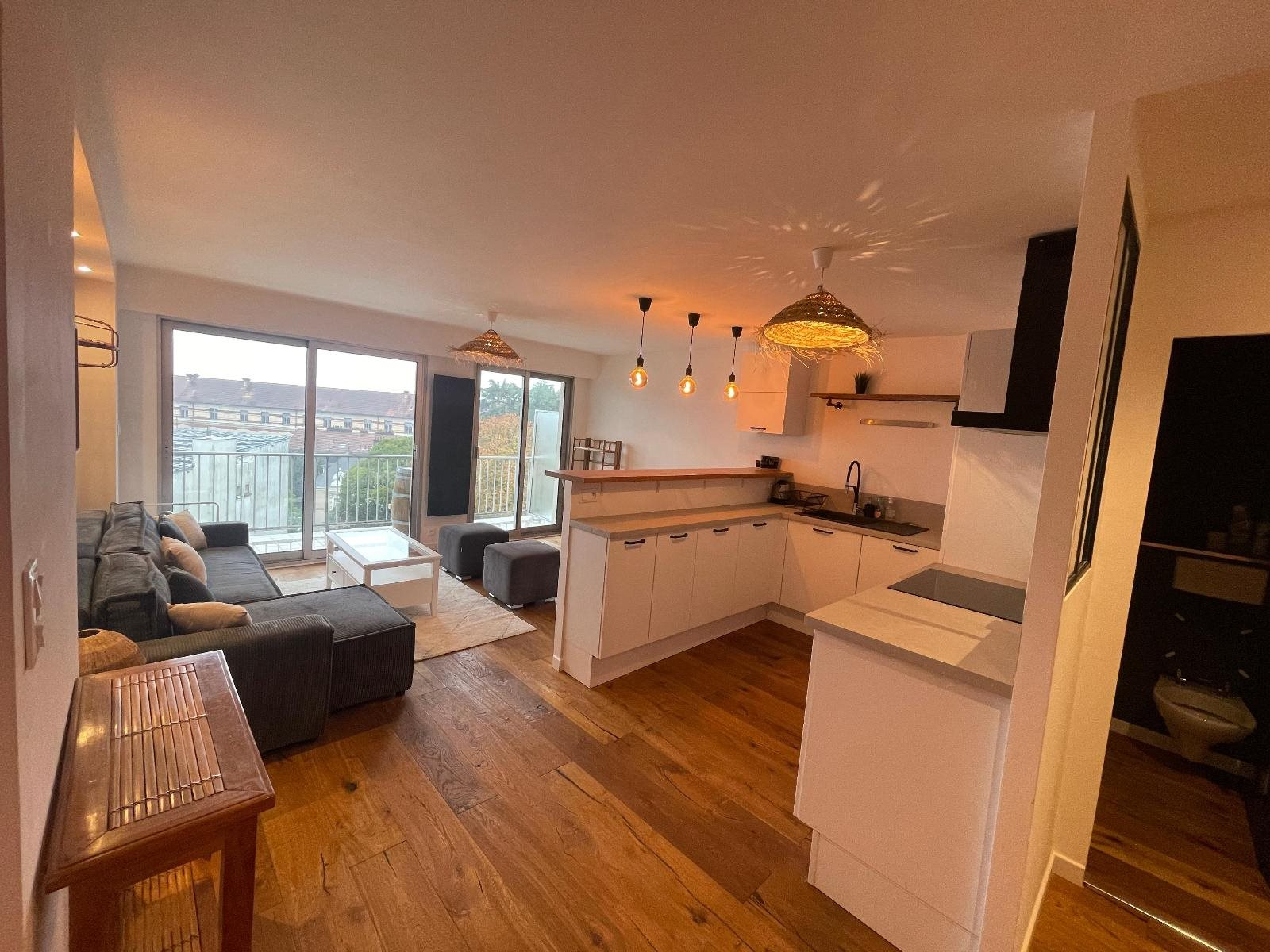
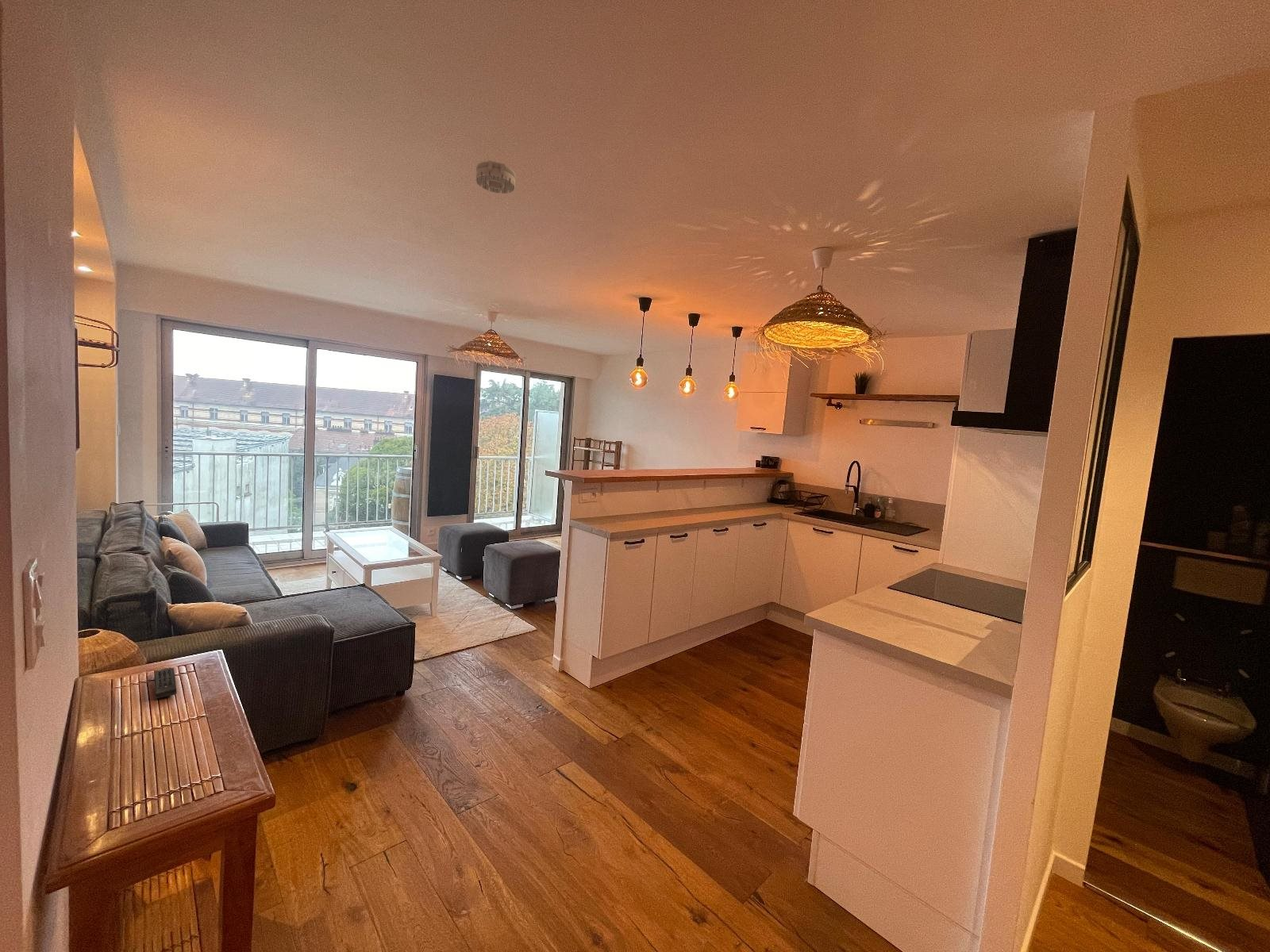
+ smoke detector (495, 176)
+ remote control (164, 681)
